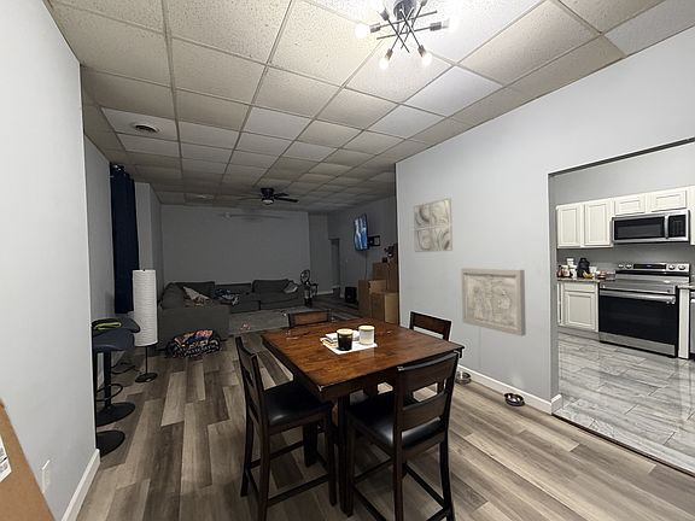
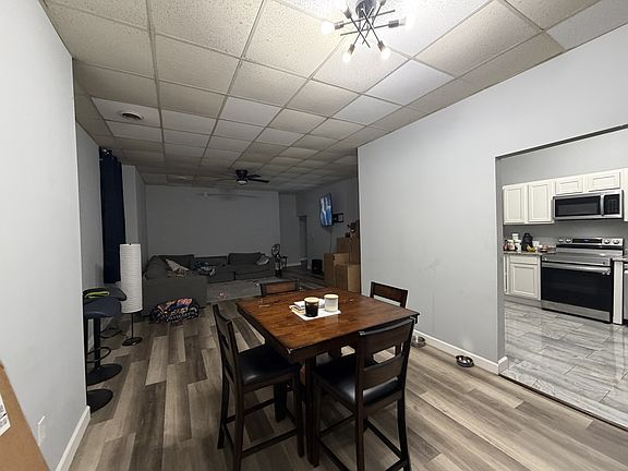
- relief sculpture (490, 298)
- wall art (431, 226)
